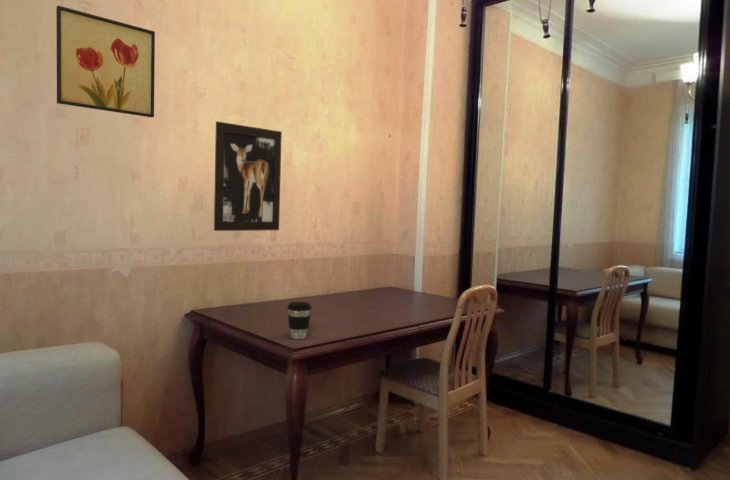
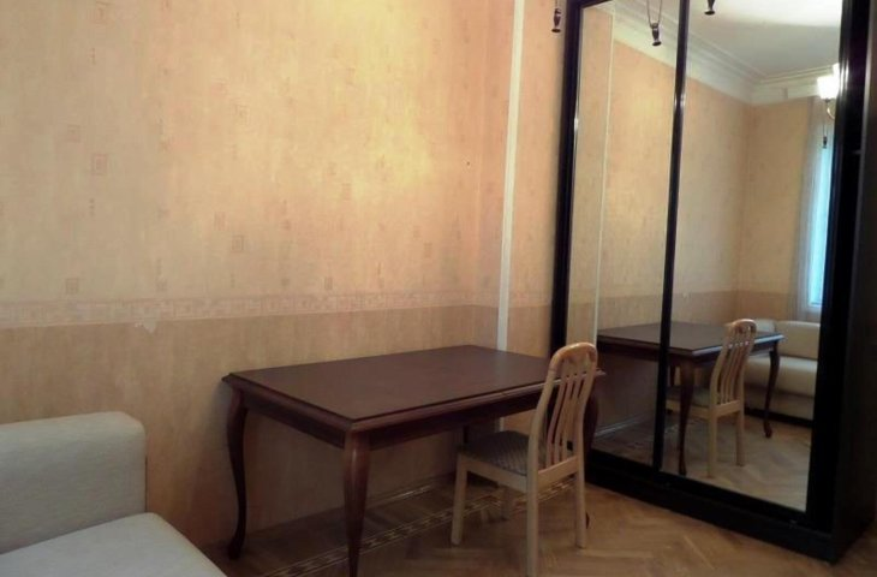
- wall art (249, 179)
- wall art (107, 65)
- coffee cup (299, 320)
